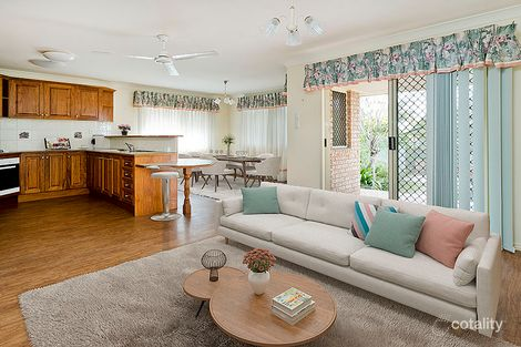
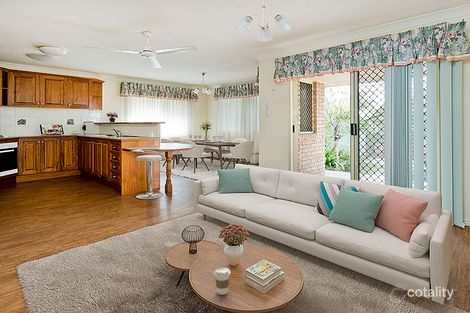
+ coffee cup (222, 281)
